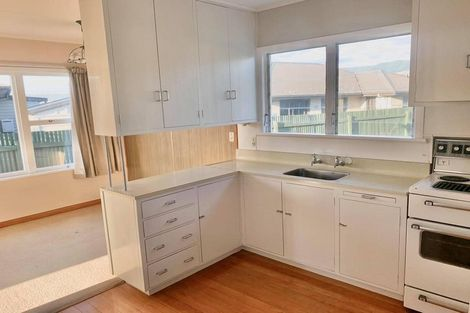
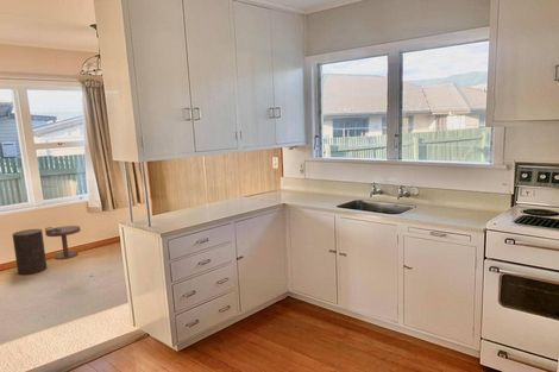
+ stool (30, 251)
+ side table (65, 253)
